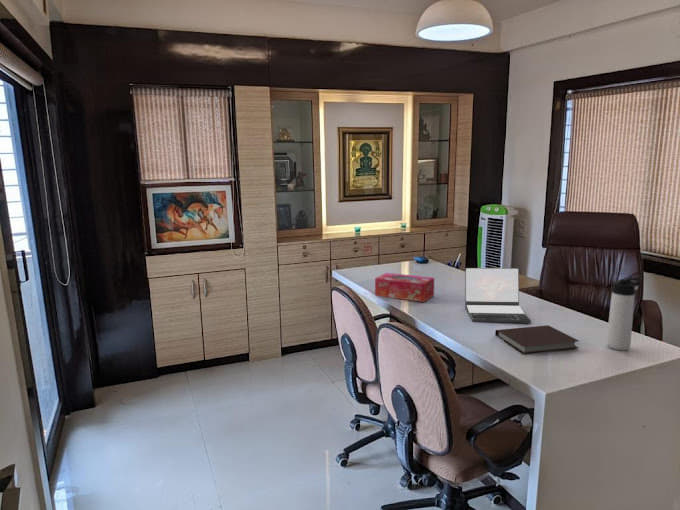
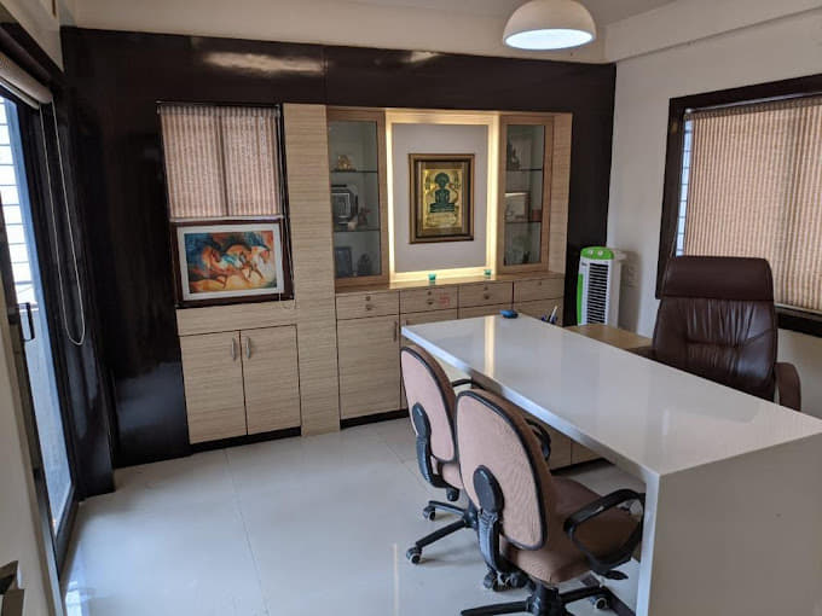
- thermos bottle (624, 313)
- tissue box (404, 286)
- notebook (535, 338)
- laptop (496, 293)
